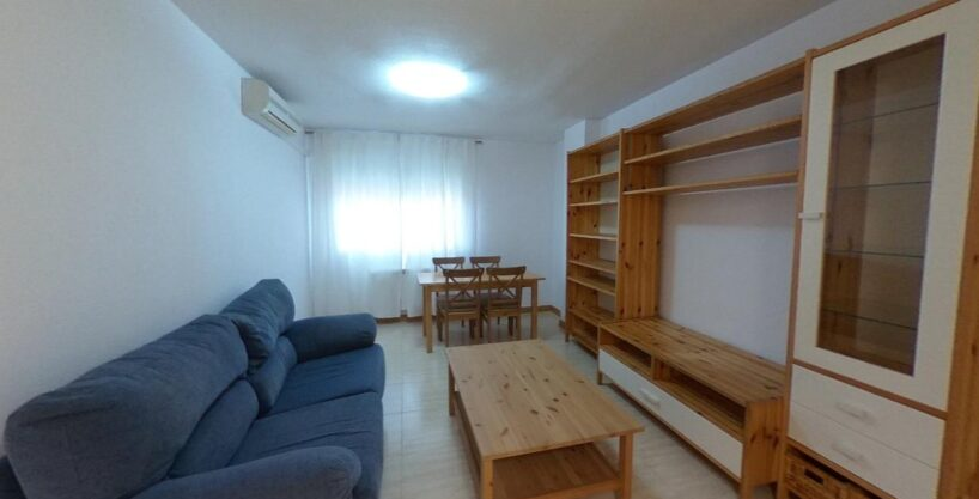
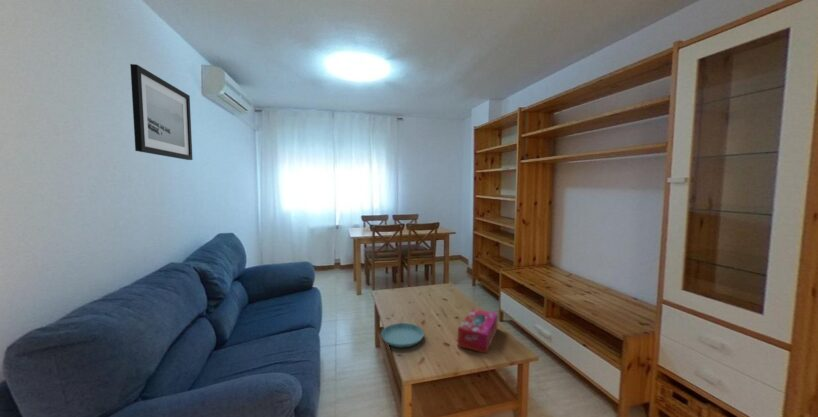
+ saucer (402, 335)
+ wall art (166, 119)
+ tissue box (478, 328)
